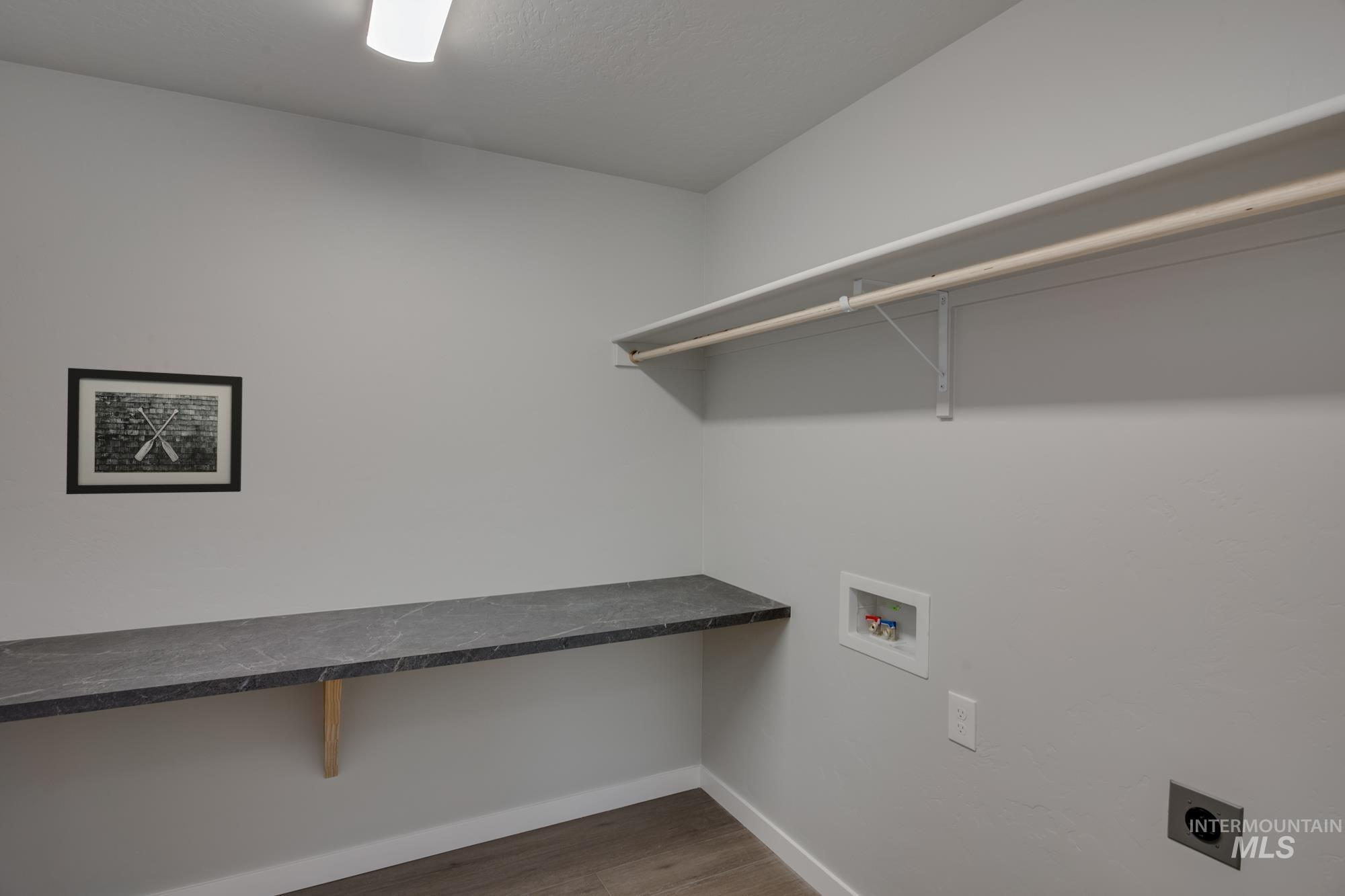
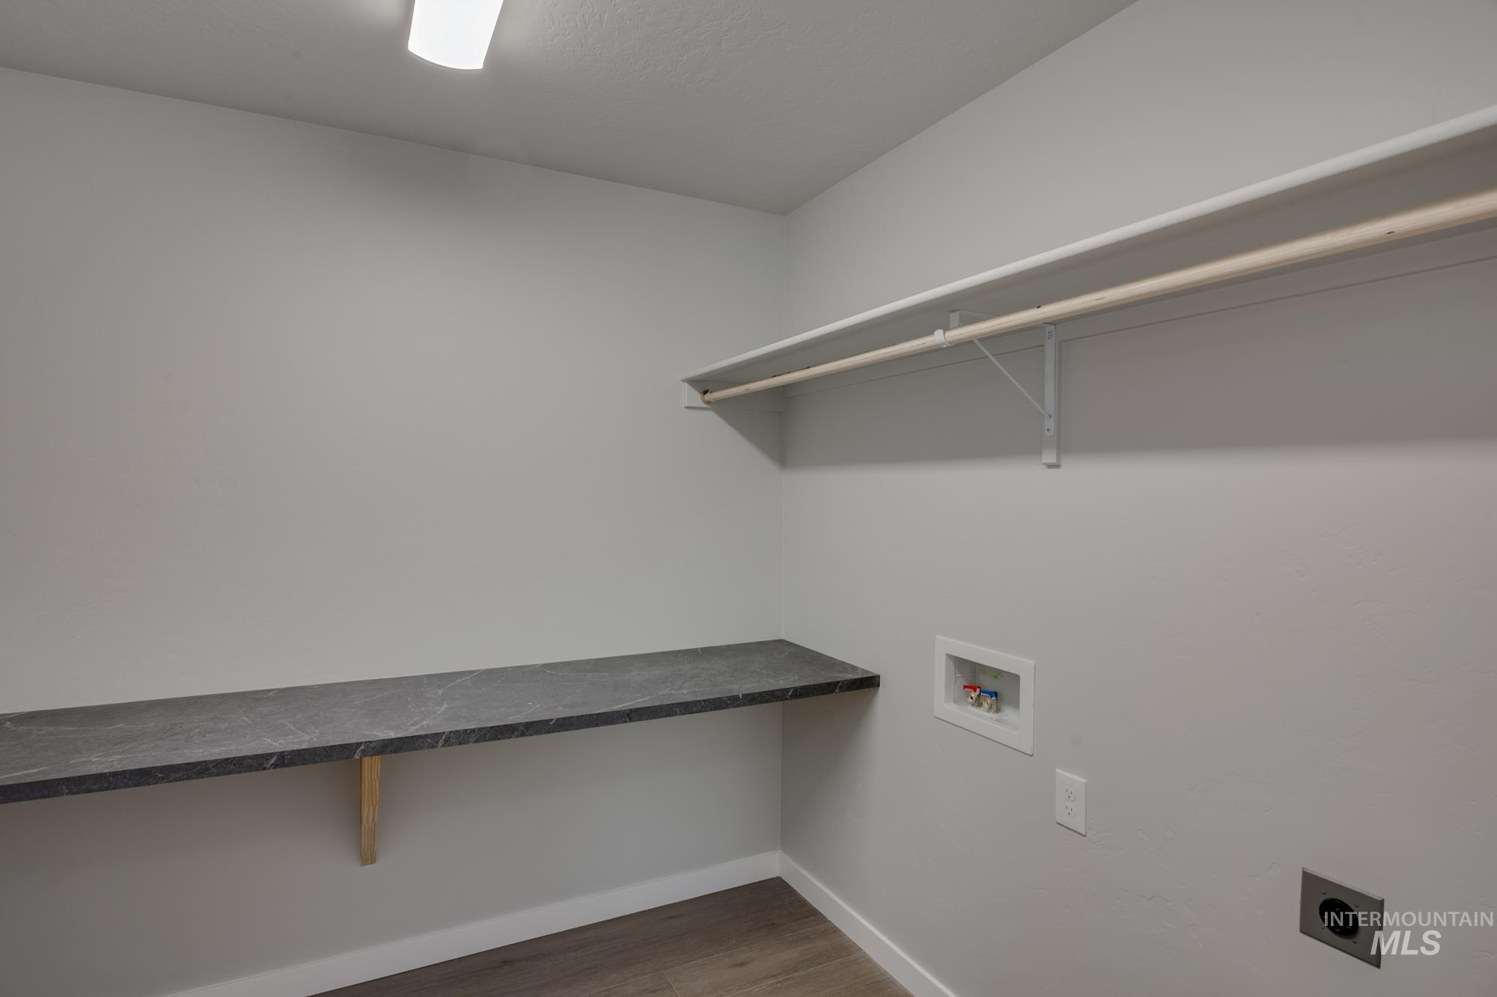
- wall art (159, 432)
